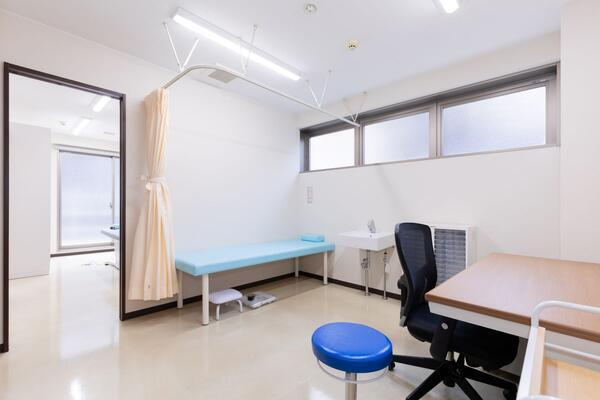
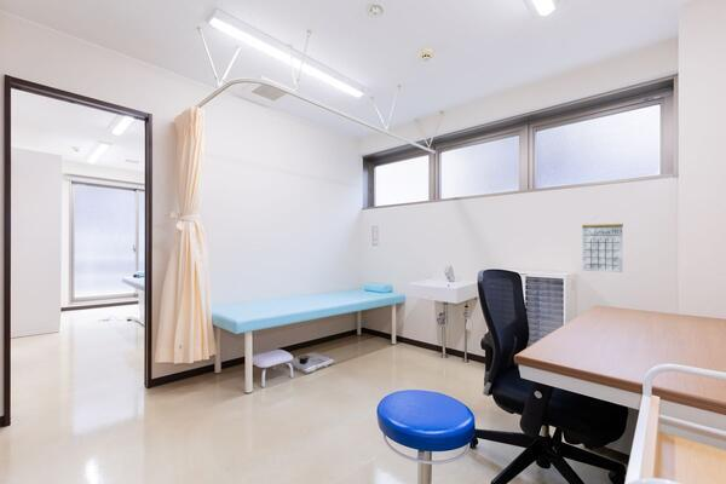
+ calendar (601, 242)
